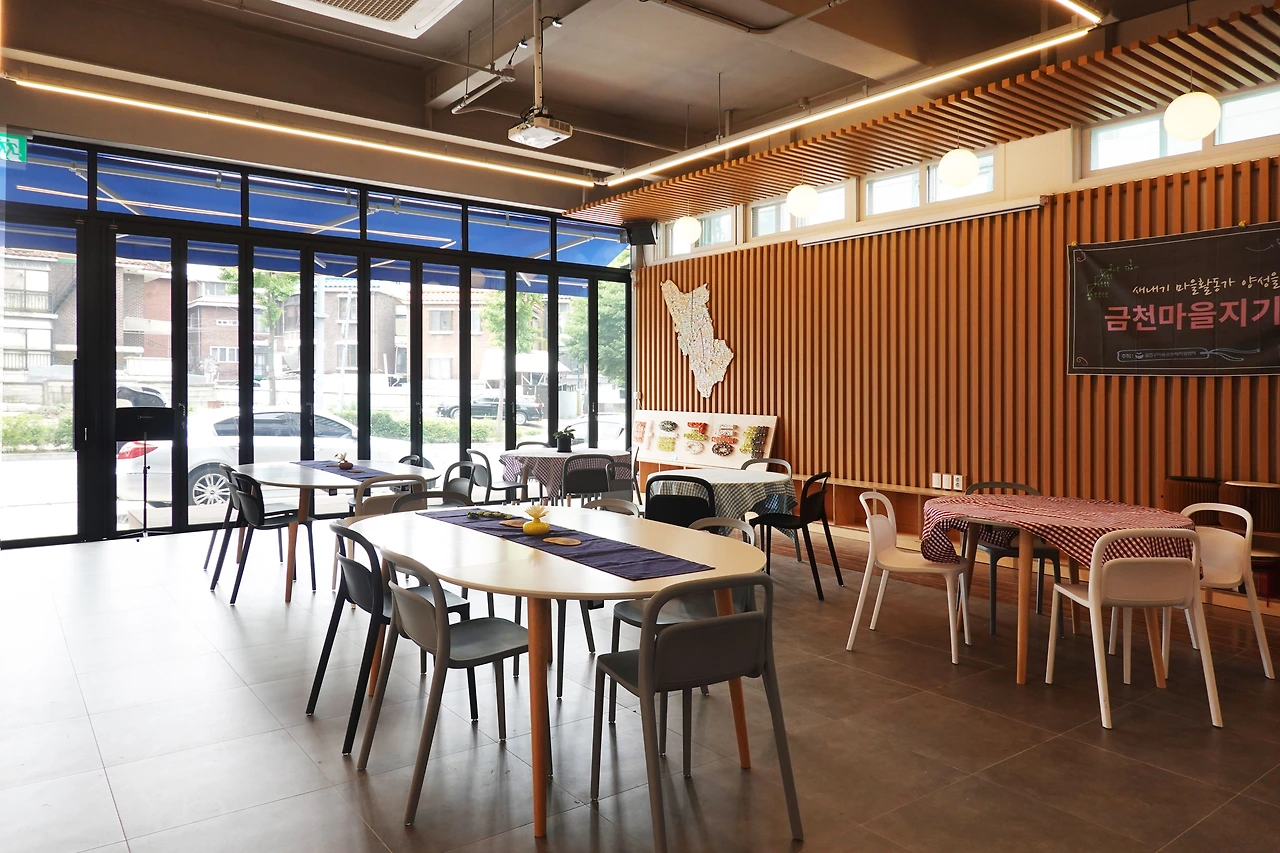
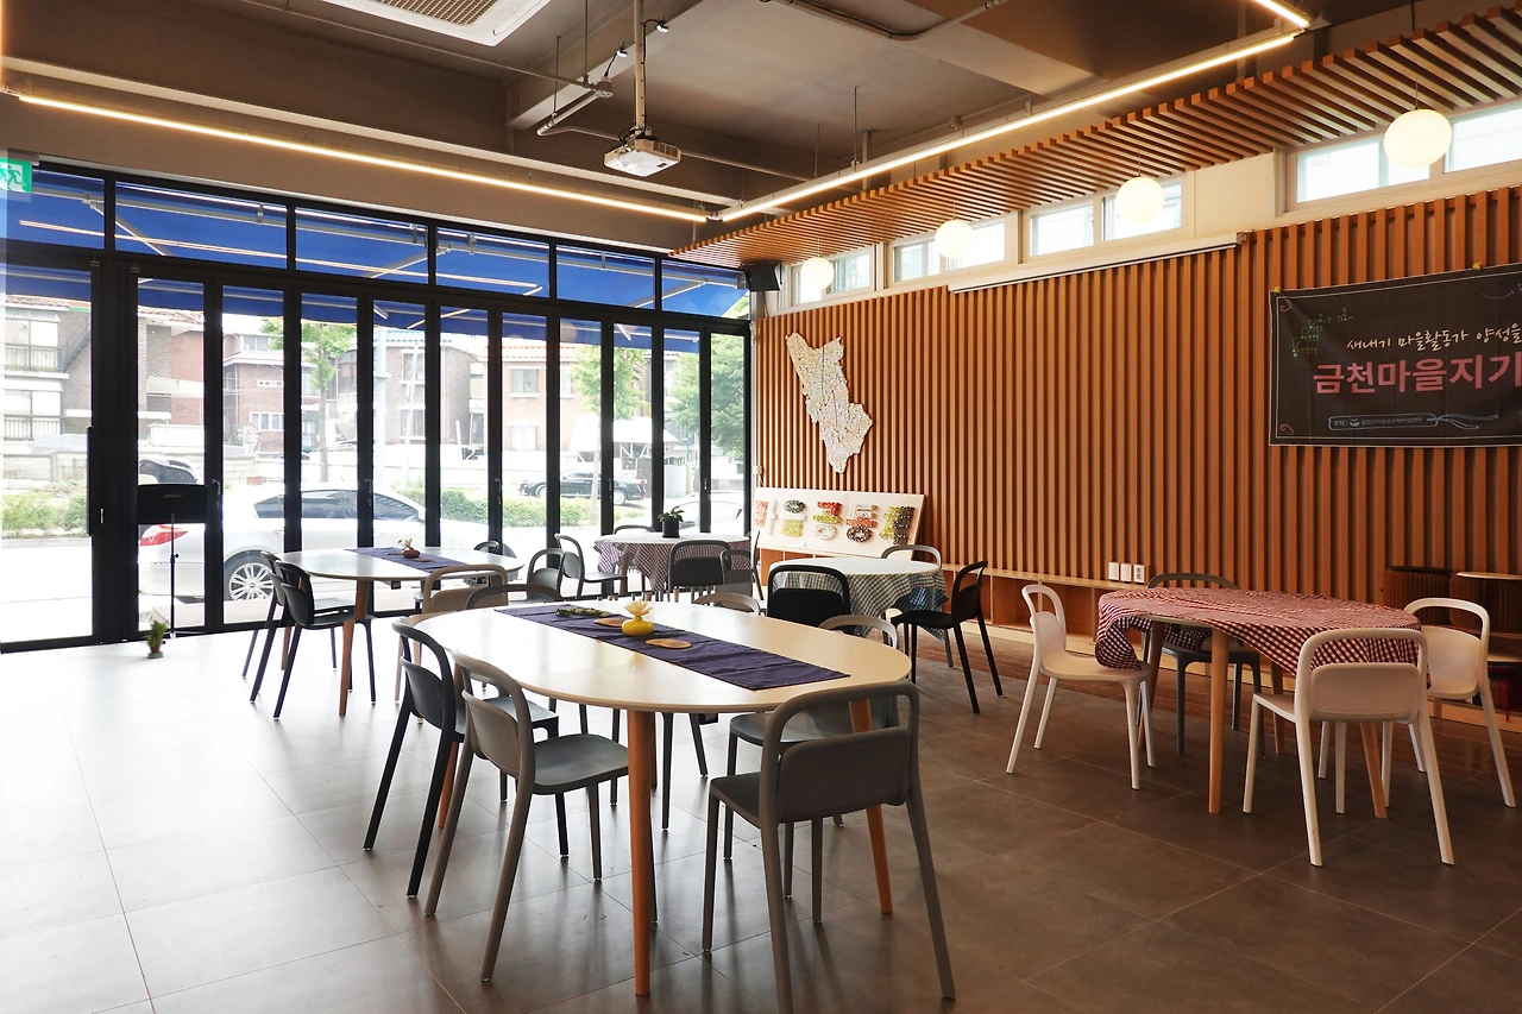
+ potted plant (153, 637)
